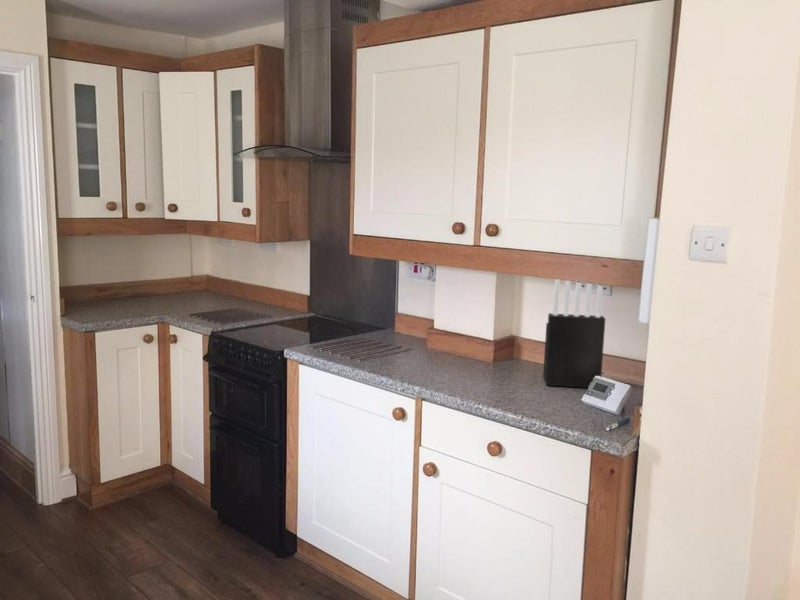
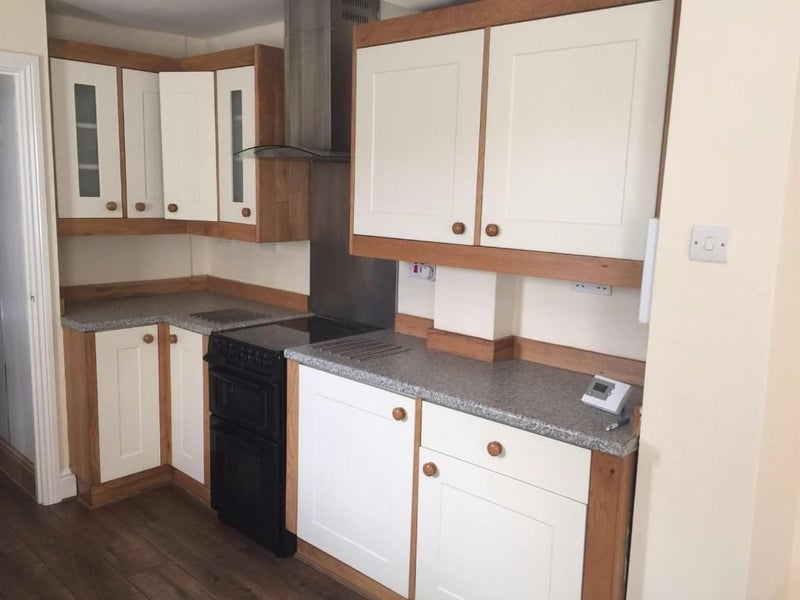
- knife block (573, 331)
